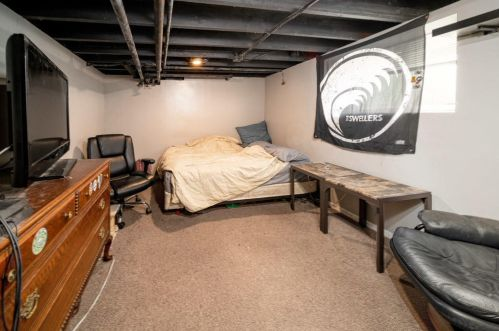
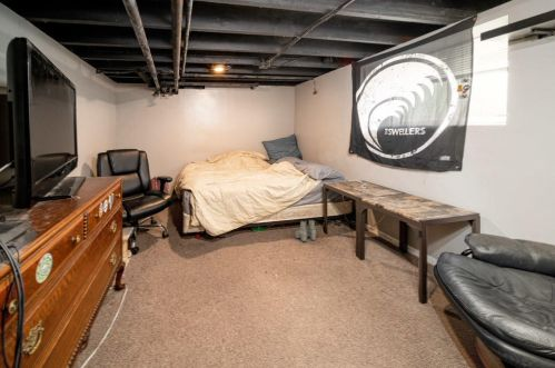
+ boots (305, 228)
